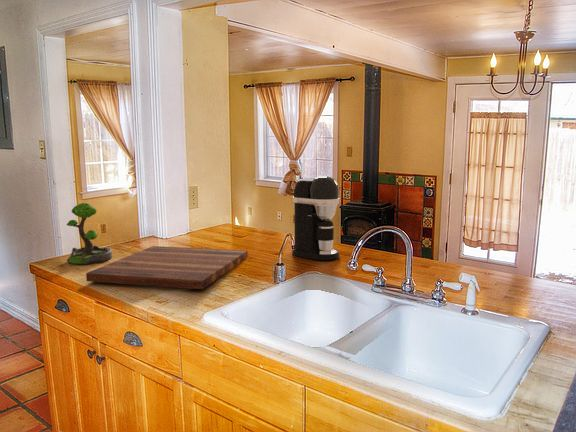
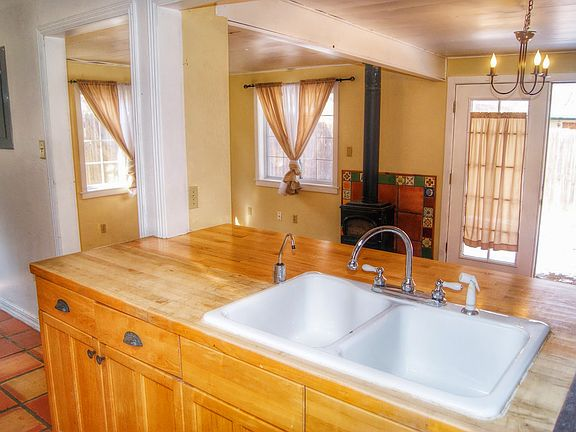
- coffee maker (315, 216)
- plant (88, 231)
- cutting board (174, 264)
